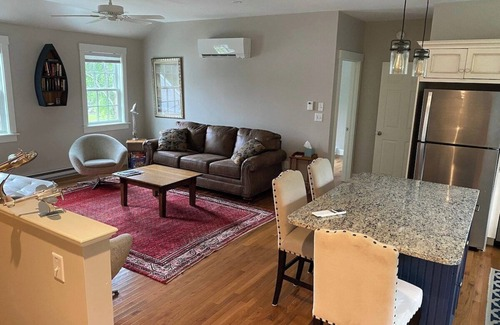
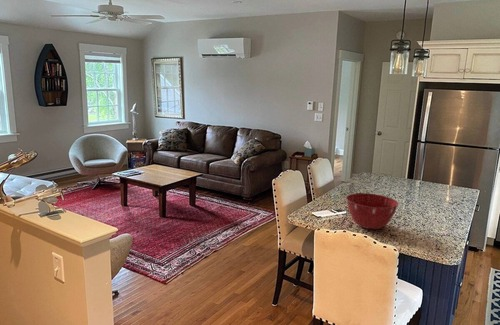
+ mixing bowl (370, 212)
